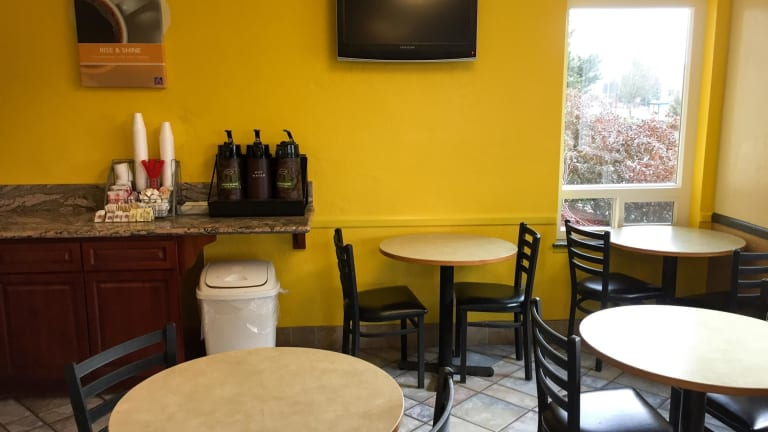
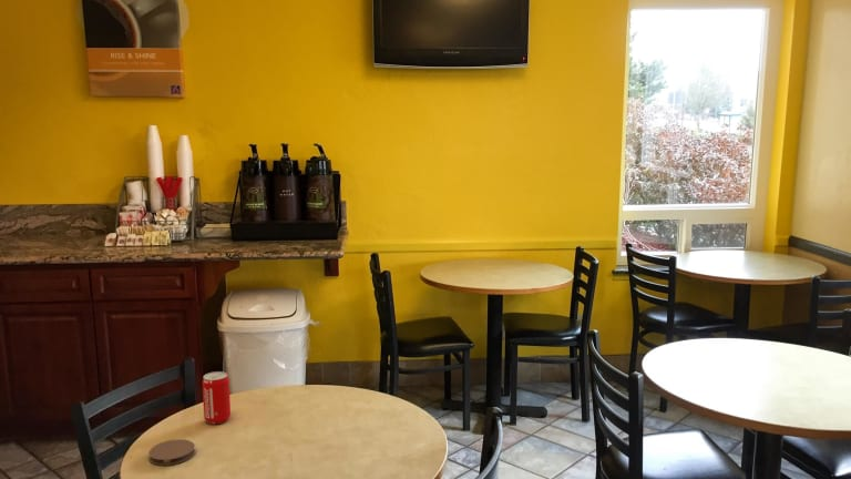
+ coaster (172, 451)
+ beverage can (216, 397)
